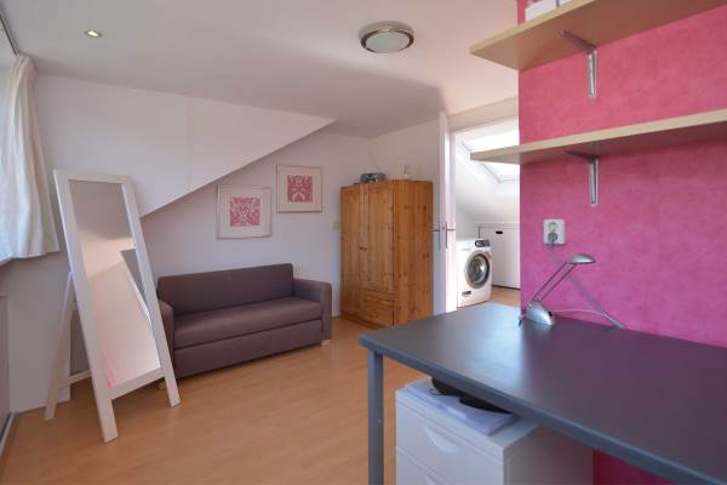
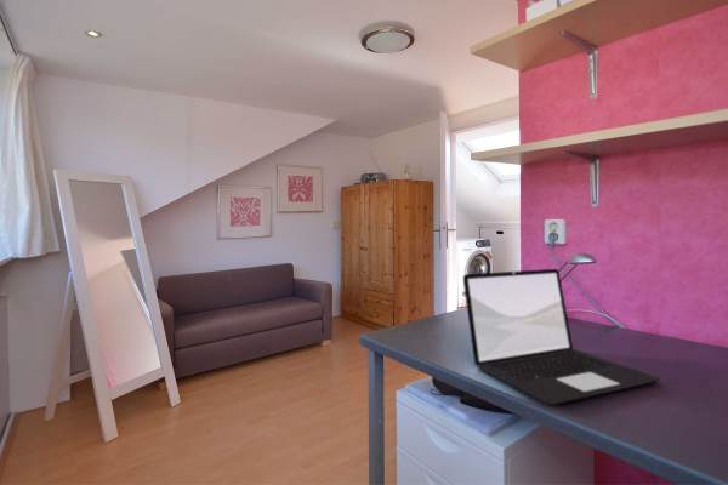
+ laptop (554, 324)
